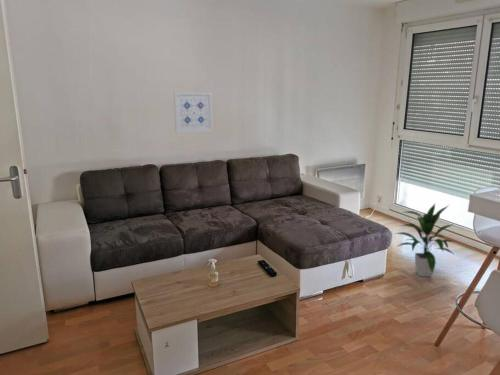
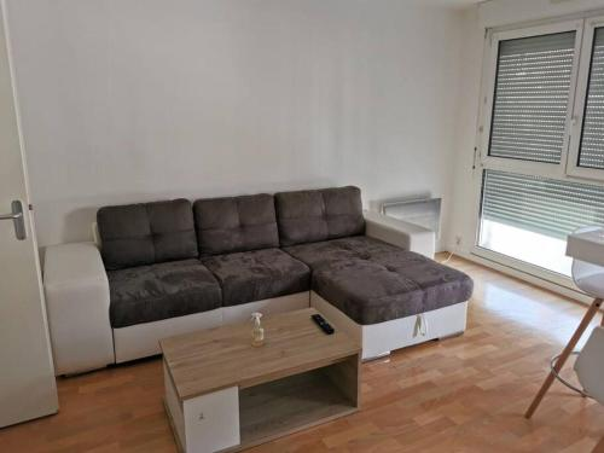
- wall art (193, 112)
- indoor plant (426, 240)
